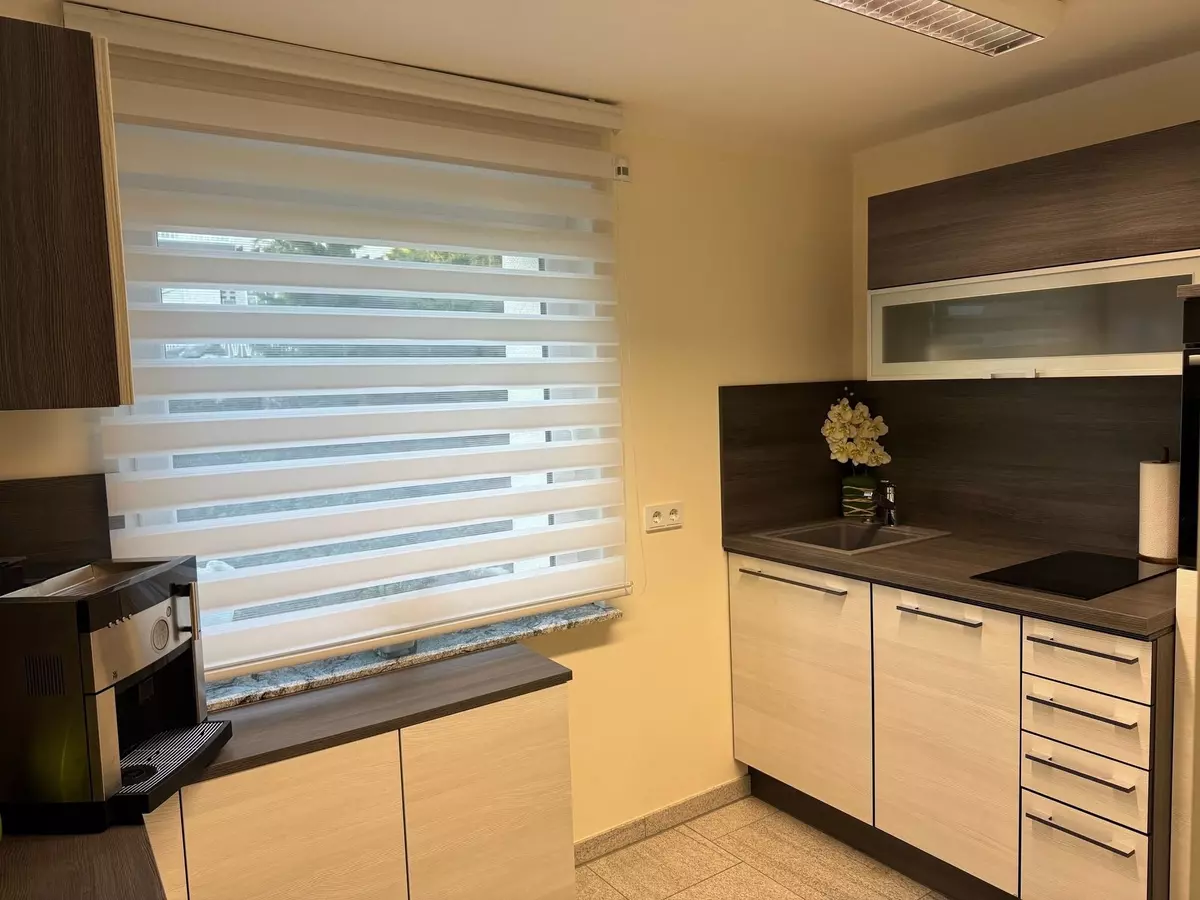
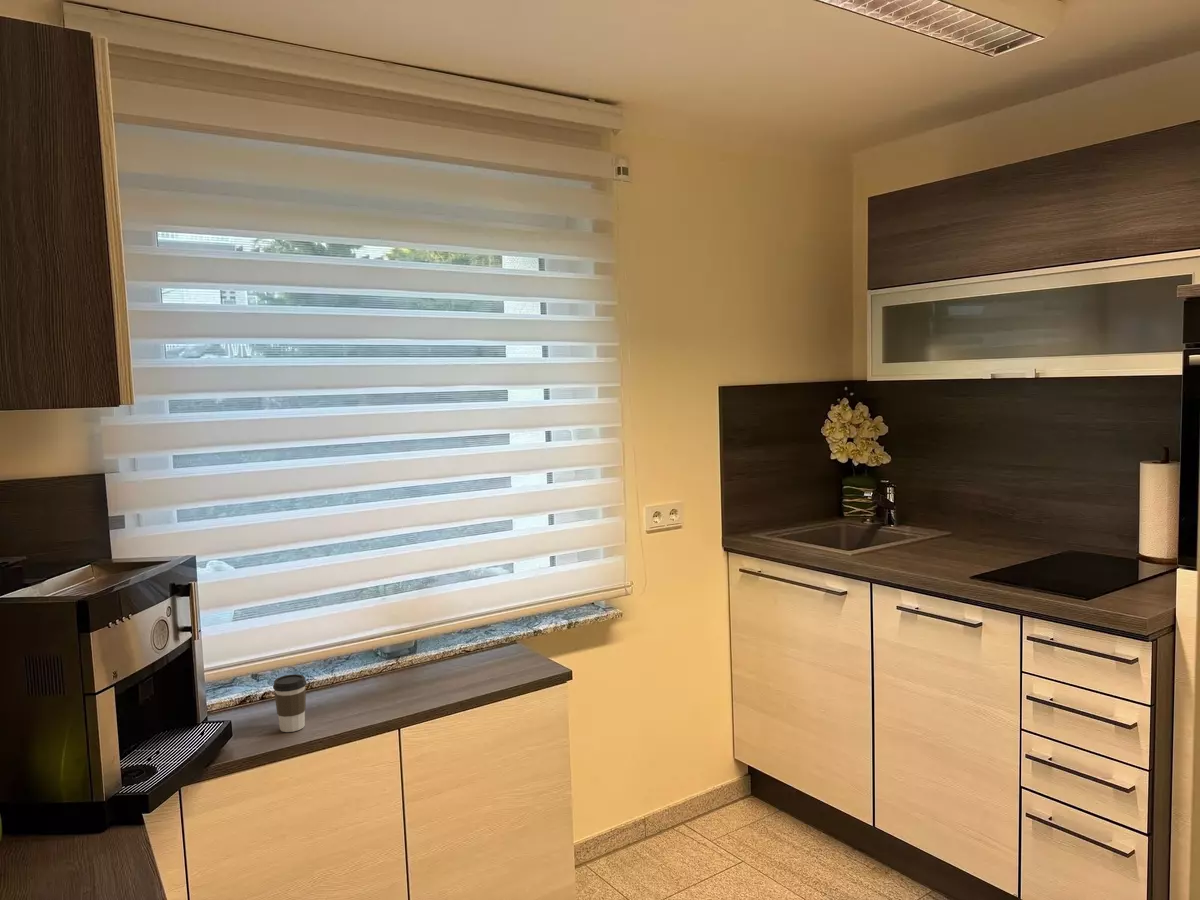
+ coffee cup (290, 703)
